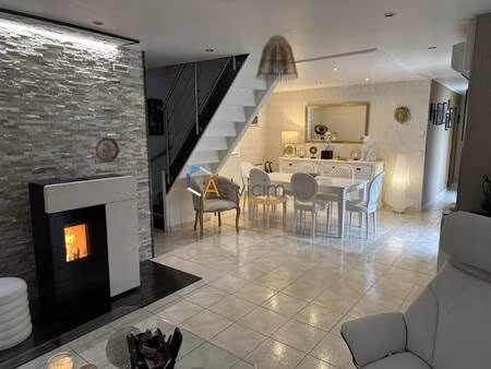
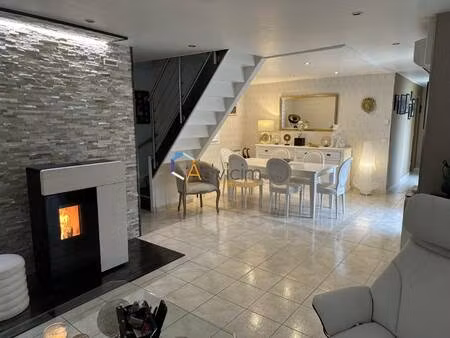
- lamp shade (277, 57)
- decorative plate (107, 150)
